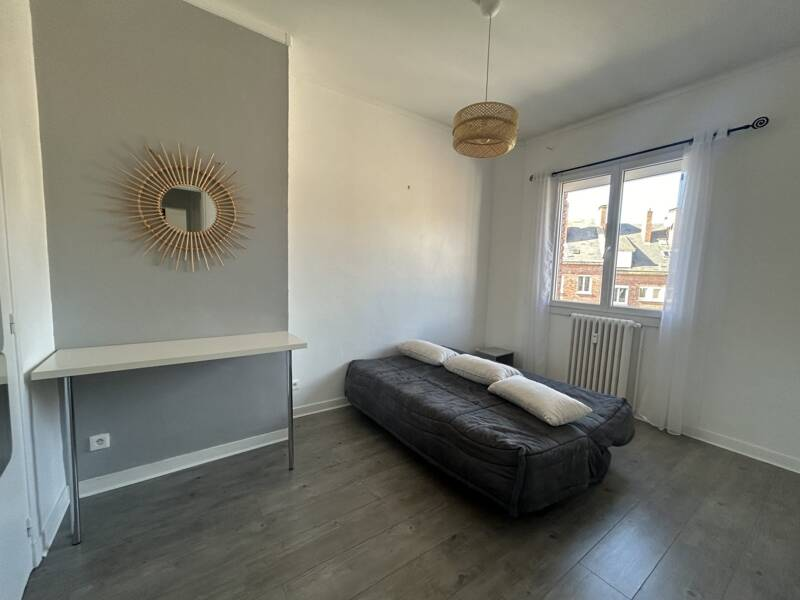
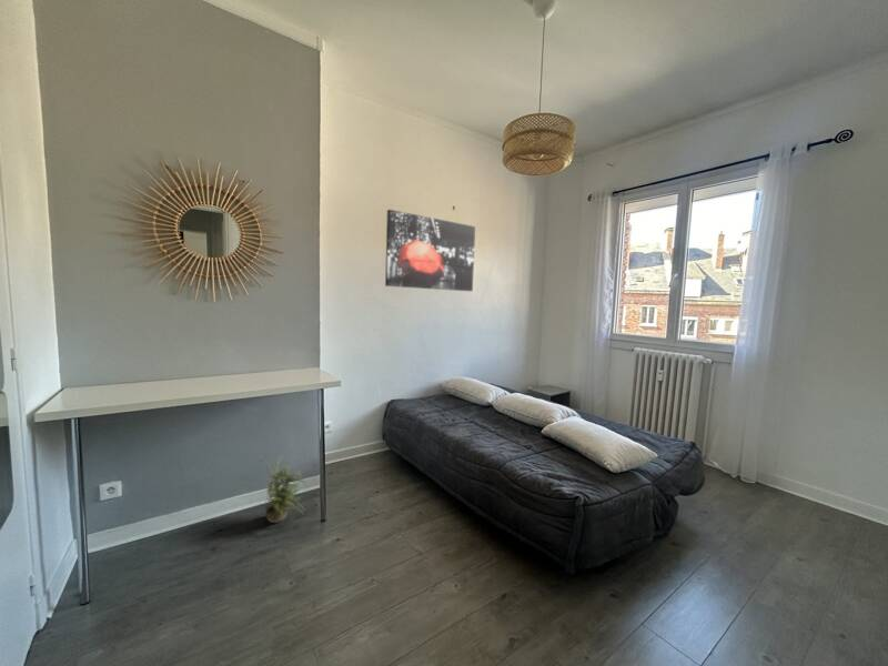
+ wall art (433, 254)
+ potted plant (281, 488)
